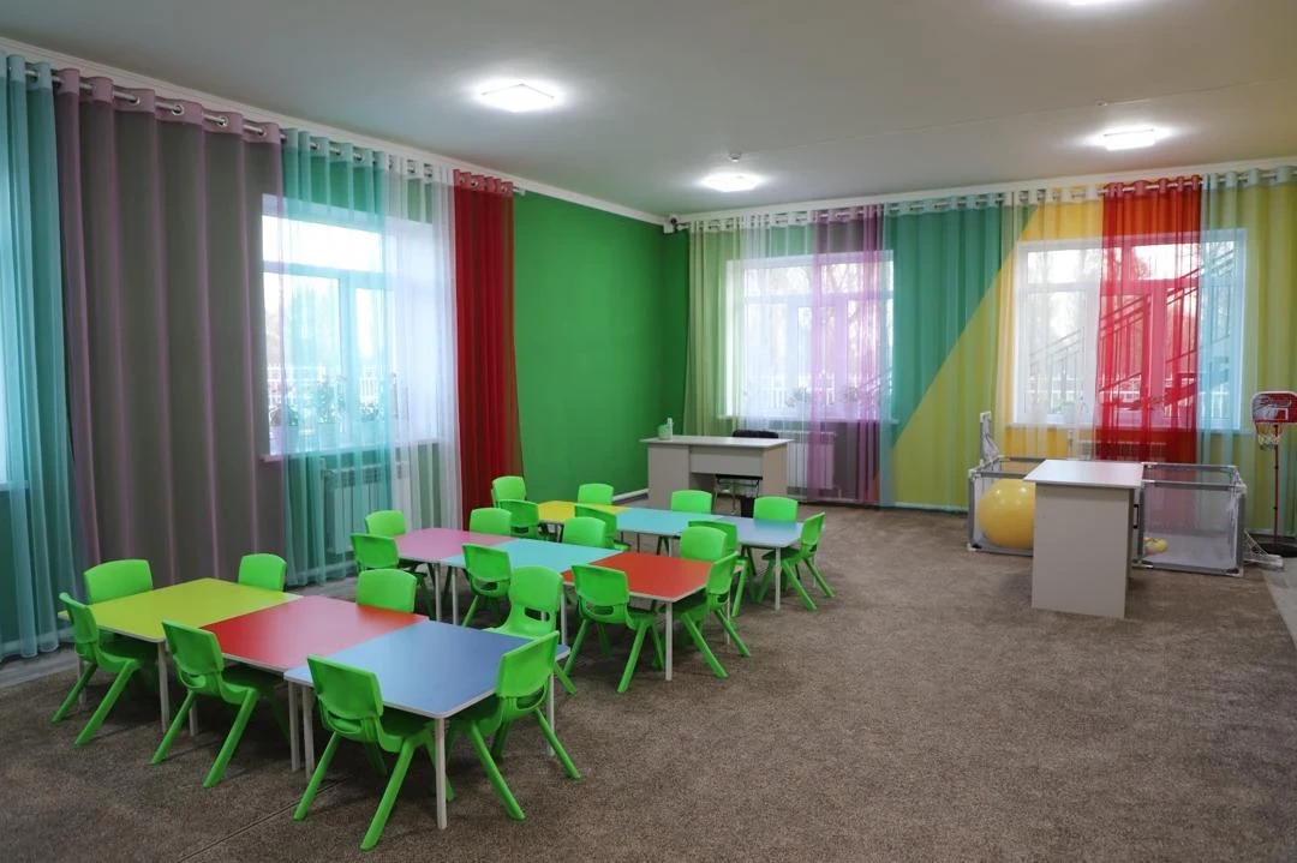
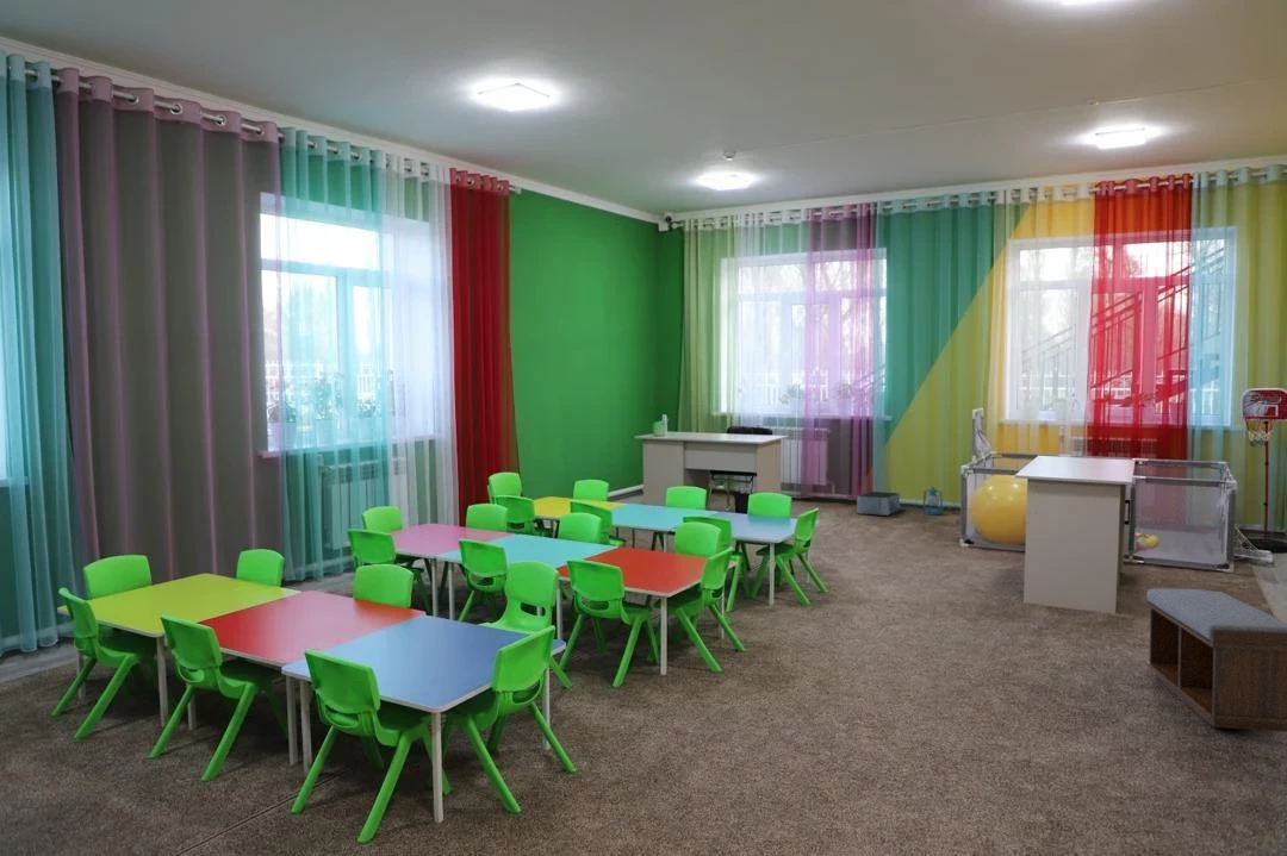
+ bench (1217, 652)
+ lantern (932, 499)
+ storage bin (878, 502)
